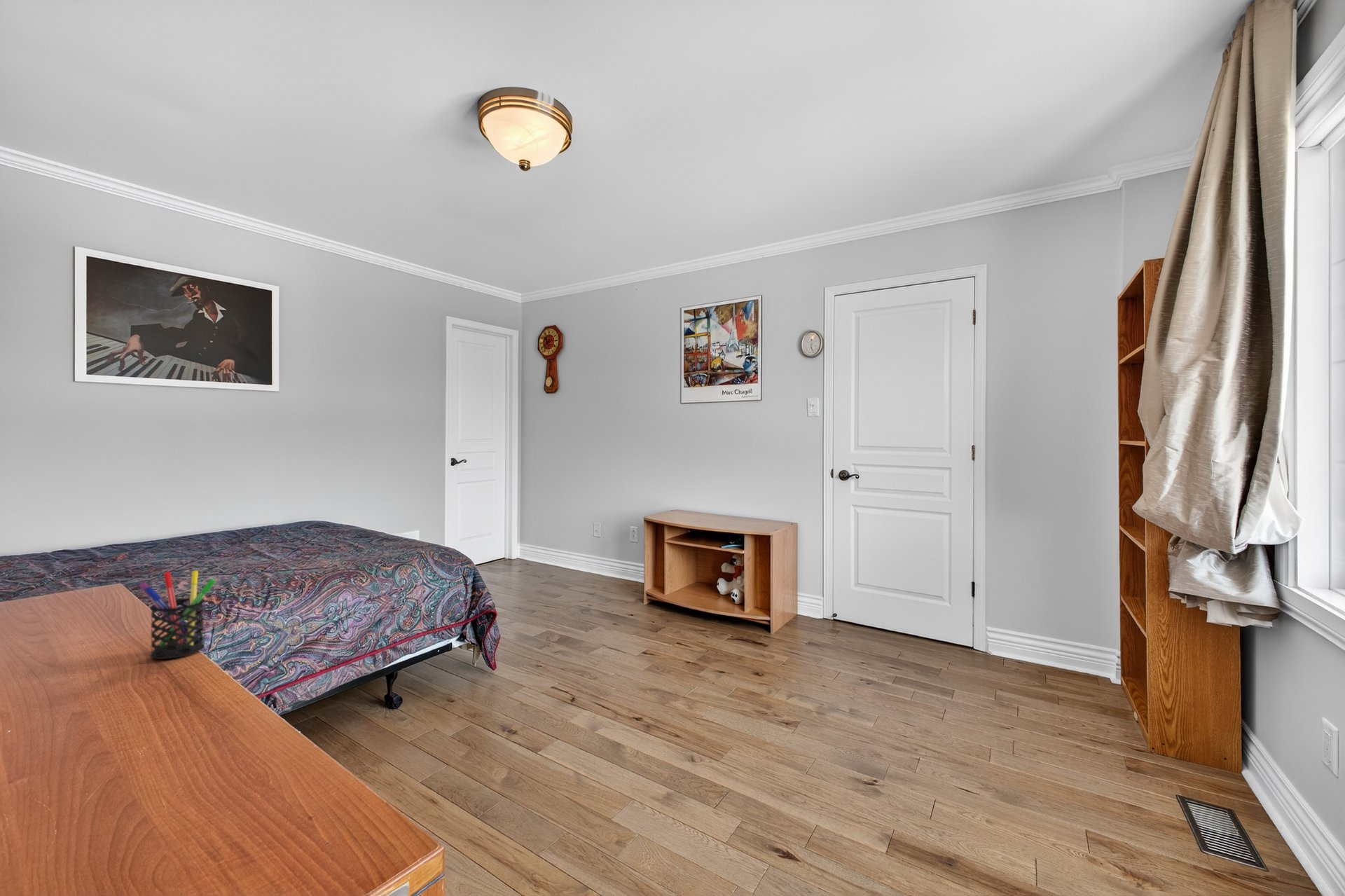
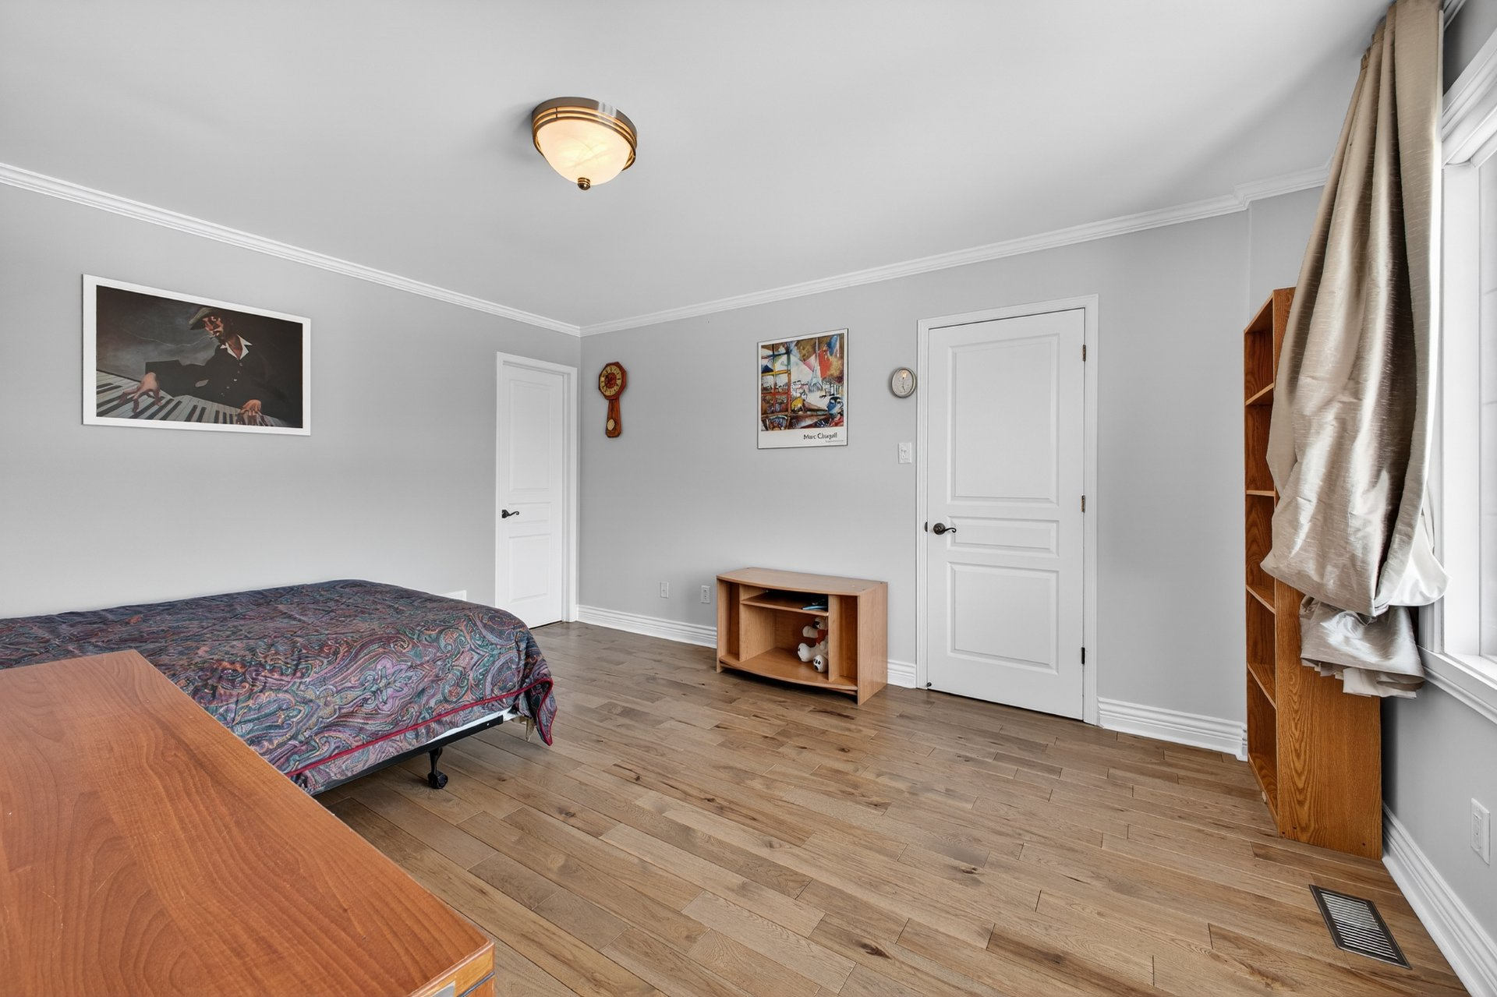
- pen holder (182, 610)
